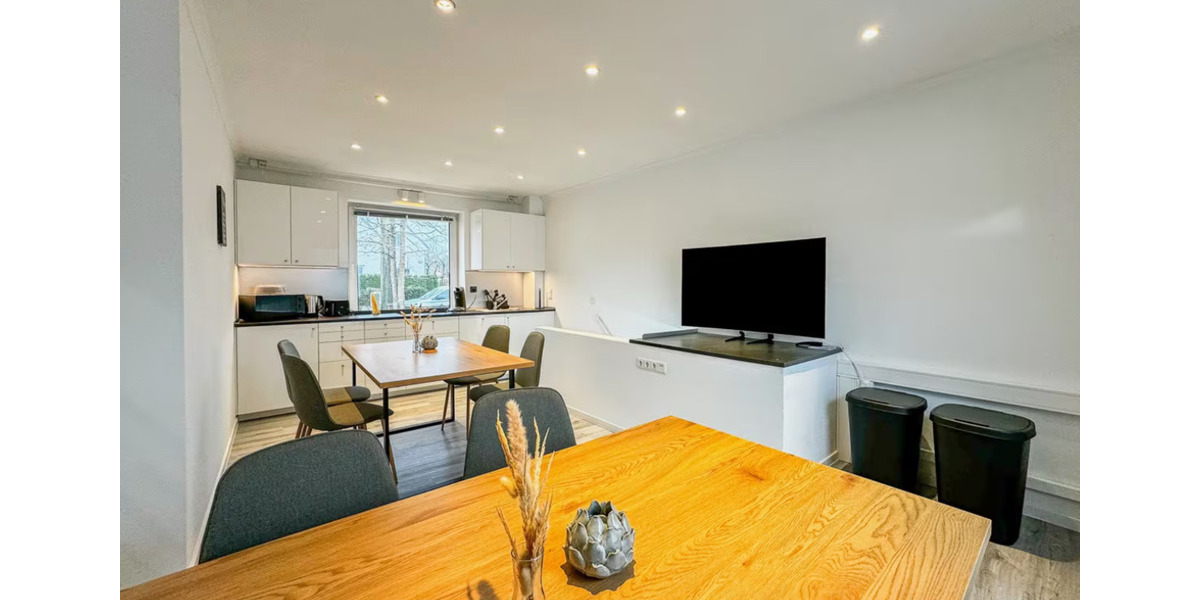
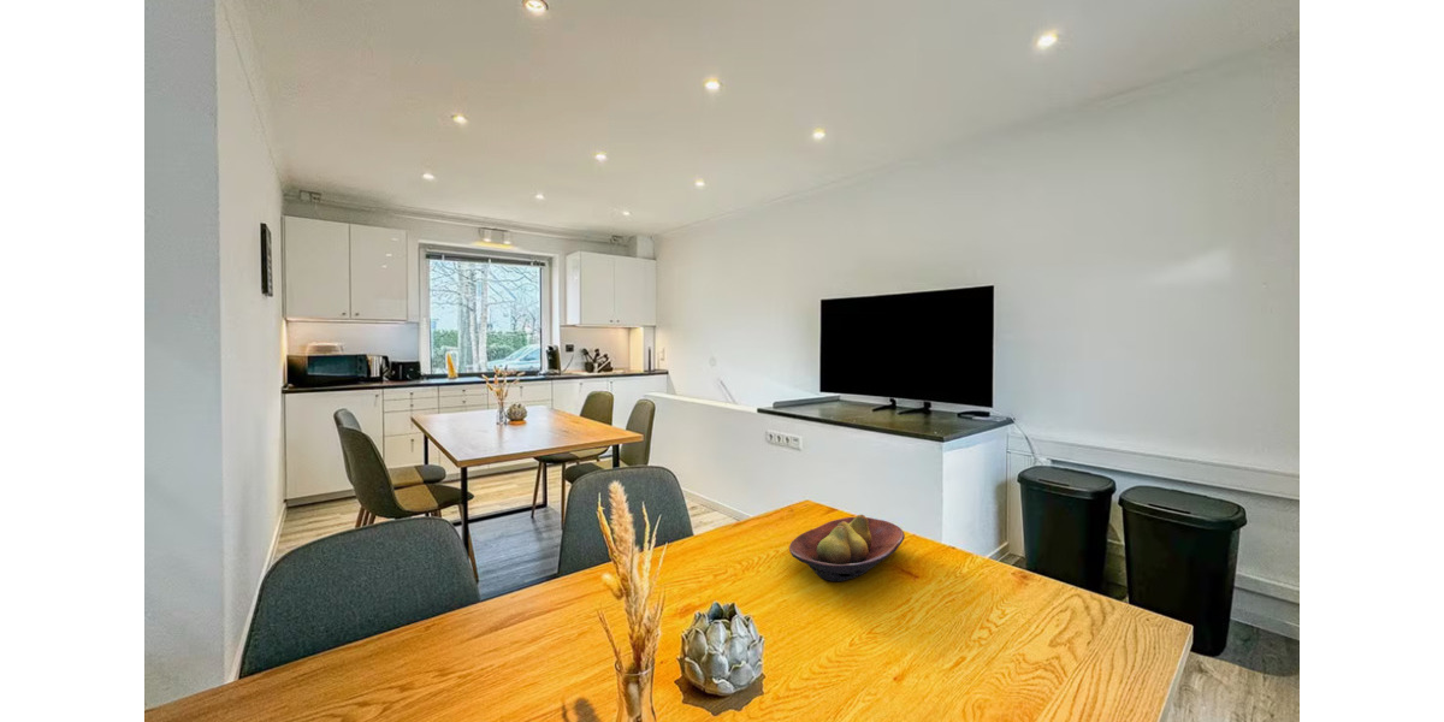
+ fruit bowl (848, 540)
